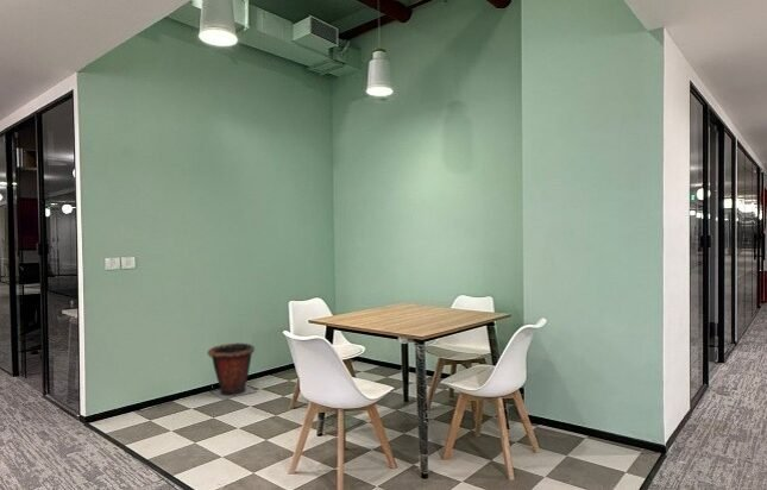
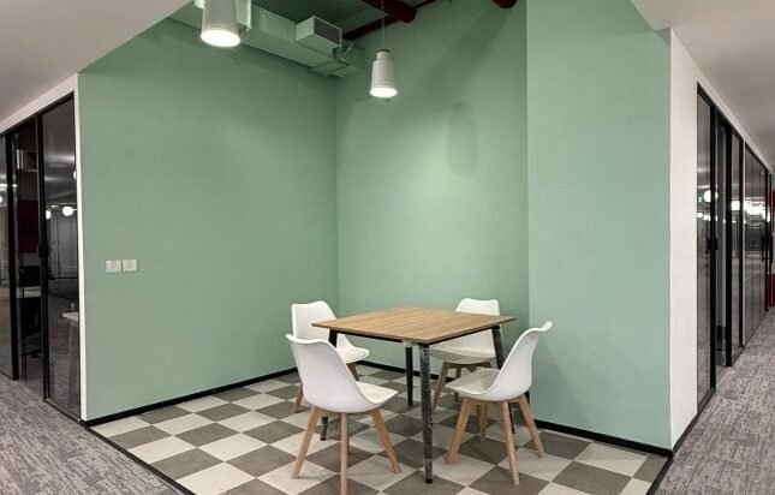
- waste bin (233, 368)
